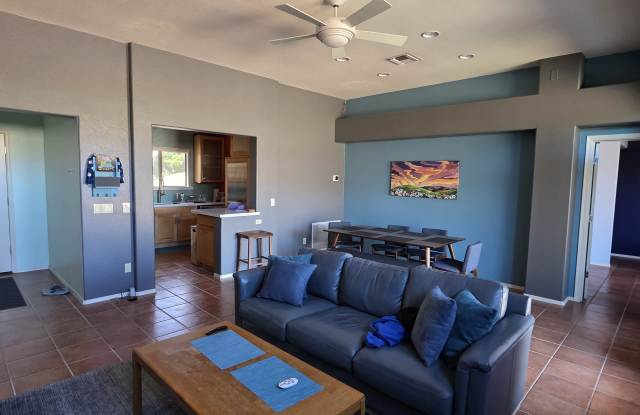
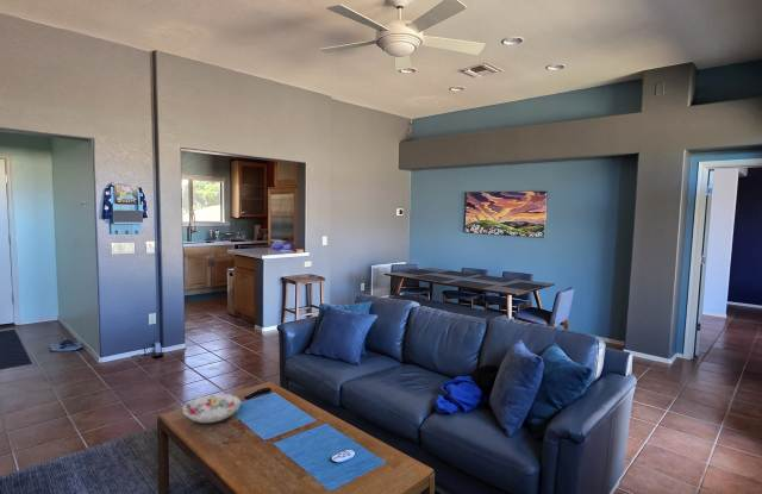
+ decorative bowl (212, 409)
